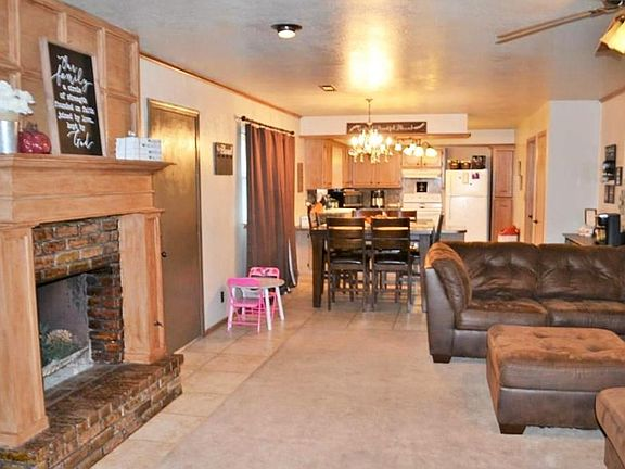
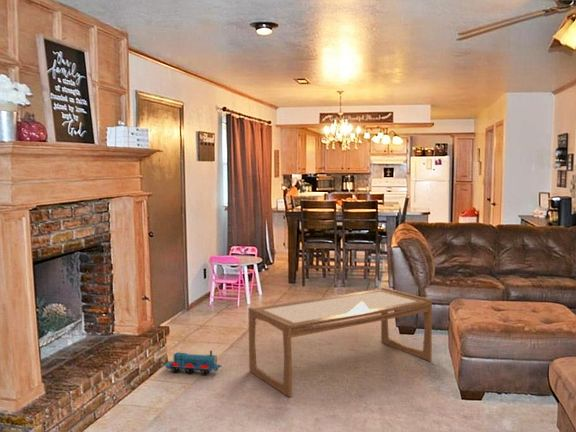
+ coffee table (339, 328)
+ toy train (191, 361)
